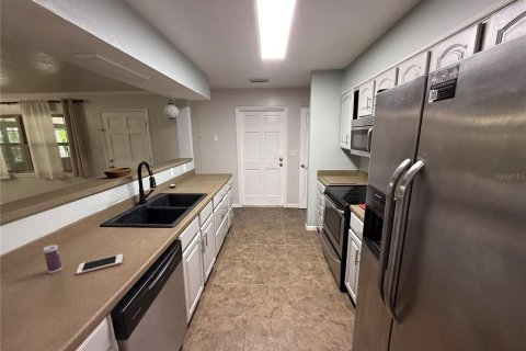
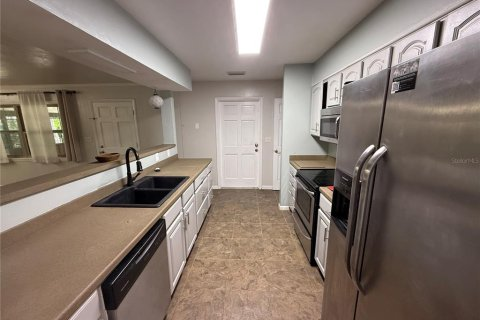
- beverage can (53, 258)
- cell phone (101, 263)
